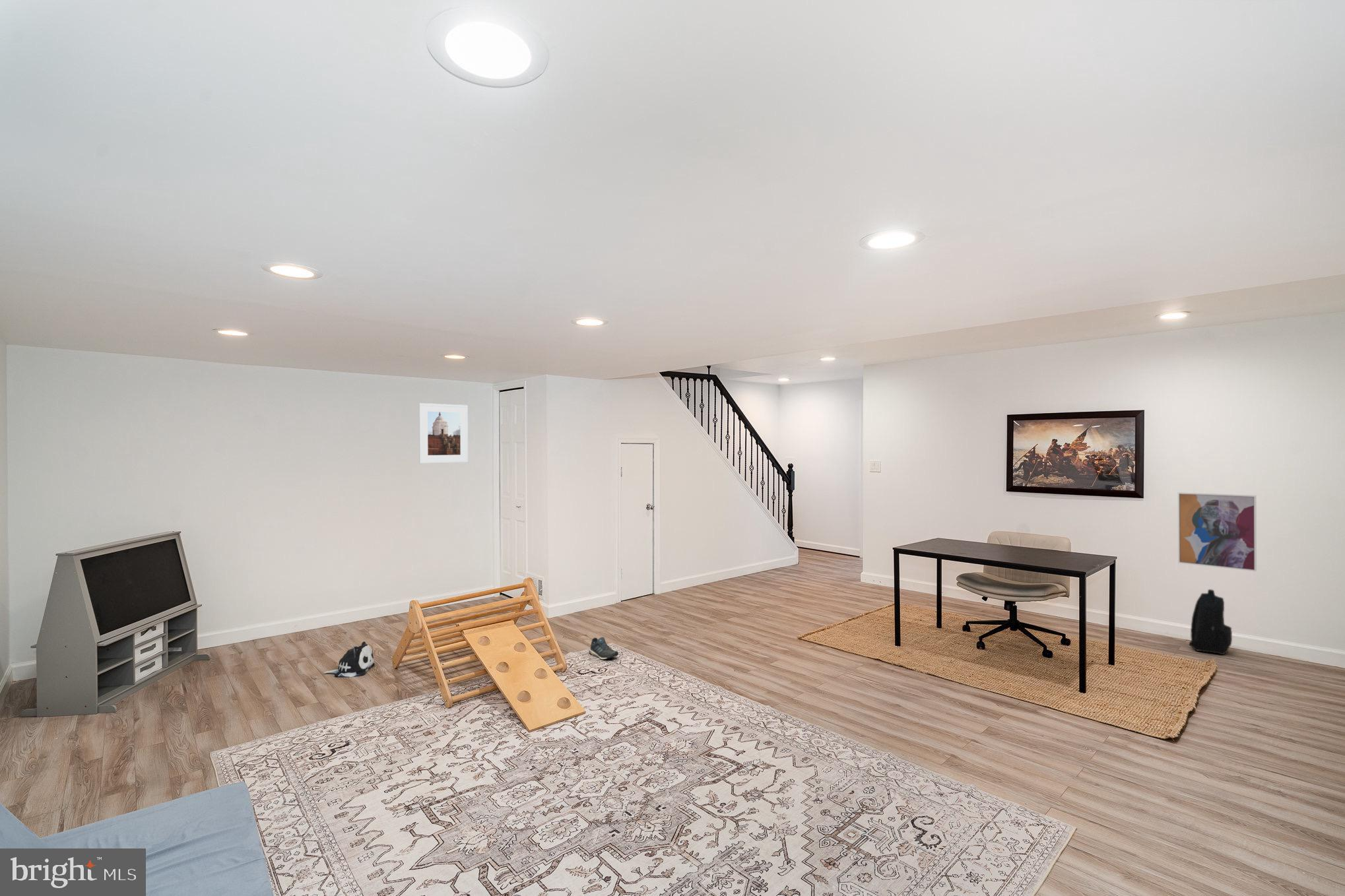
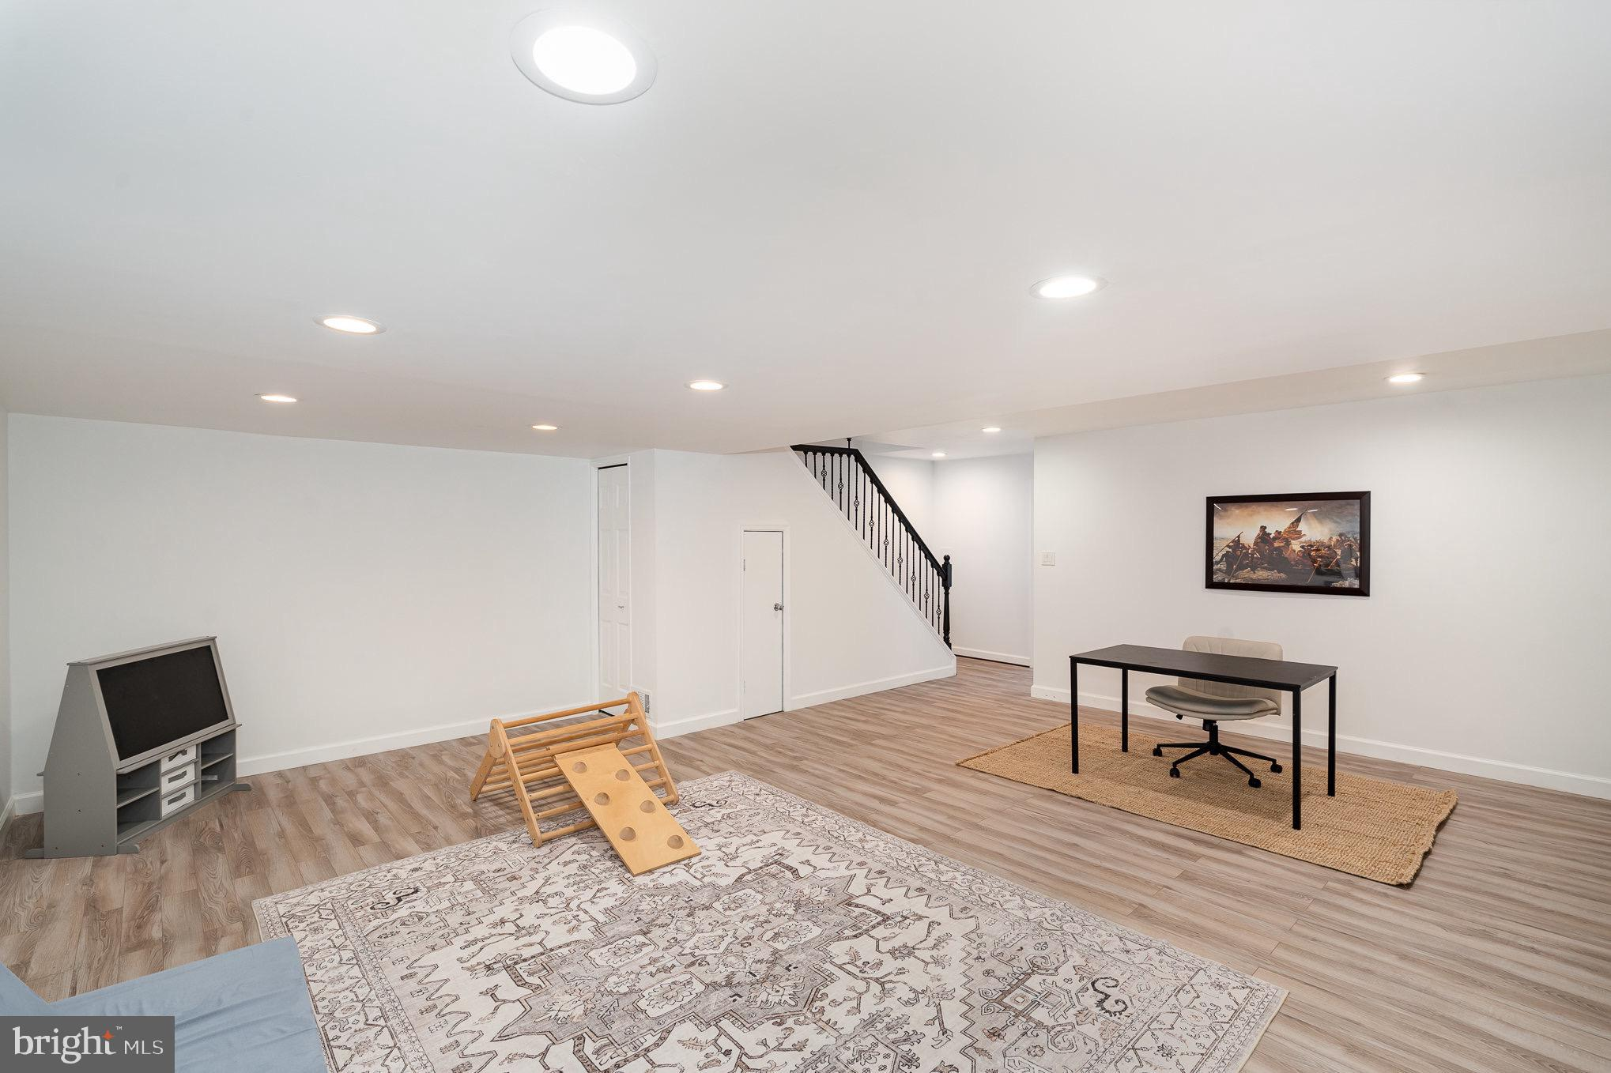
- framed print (443, 433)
- wall art (1216, 530)
- plush toy (348, 657)
- shoe (603, 647)
- backpack (1210, 620)
